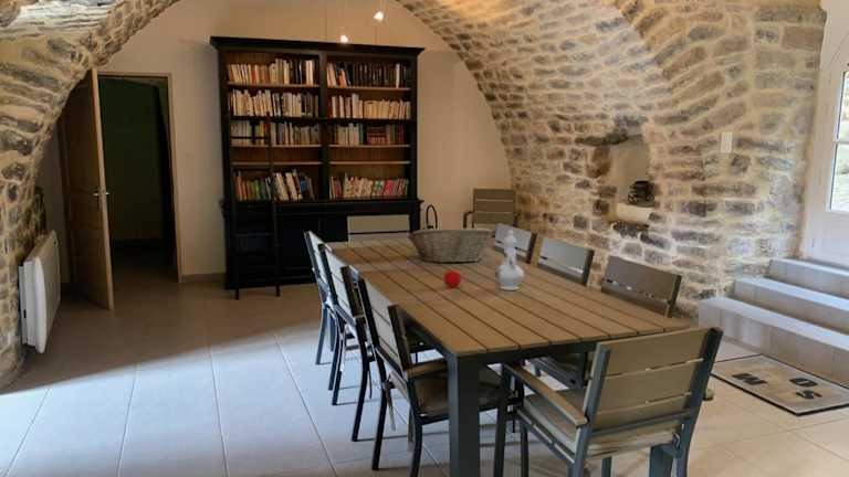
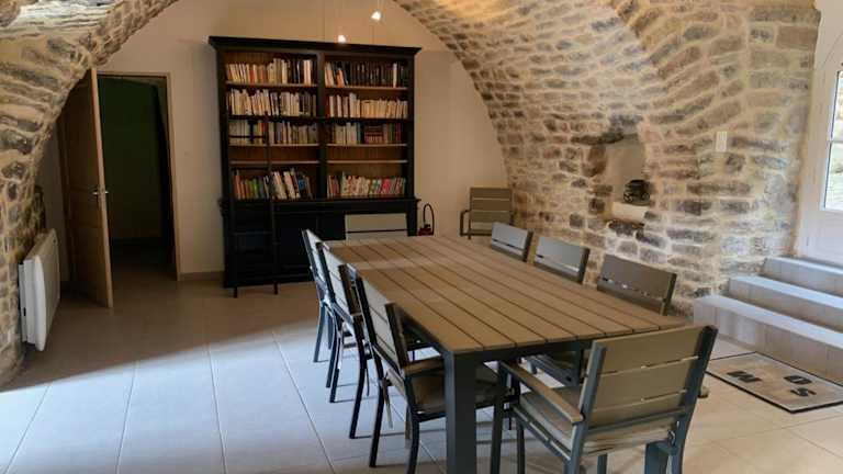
- apple (452, 277)
- fruit basket (450, 242)
- chinaware (509, 258)
